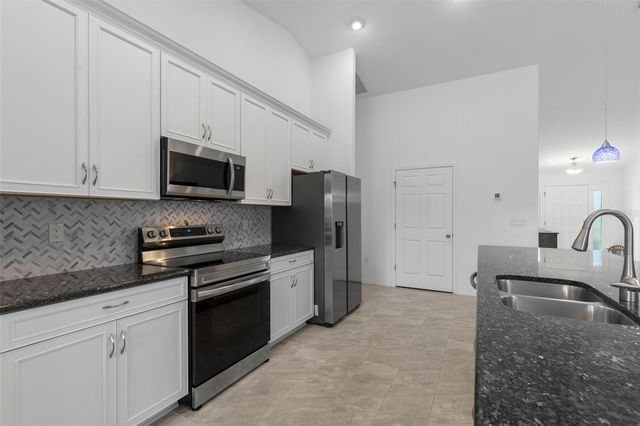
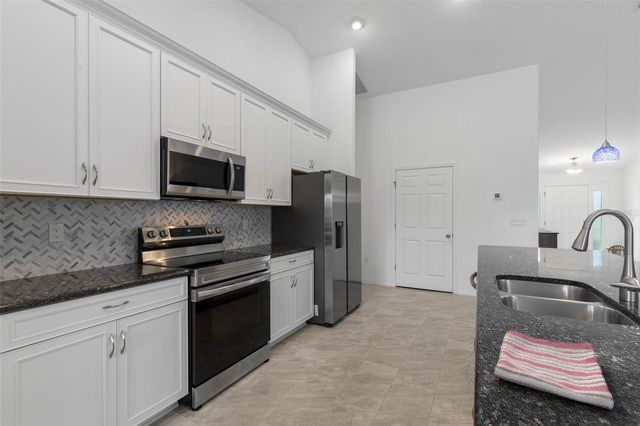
+ dish towel (547, 360)
